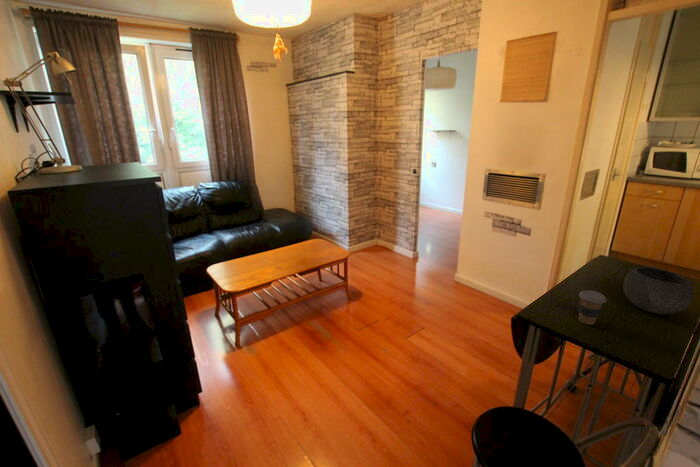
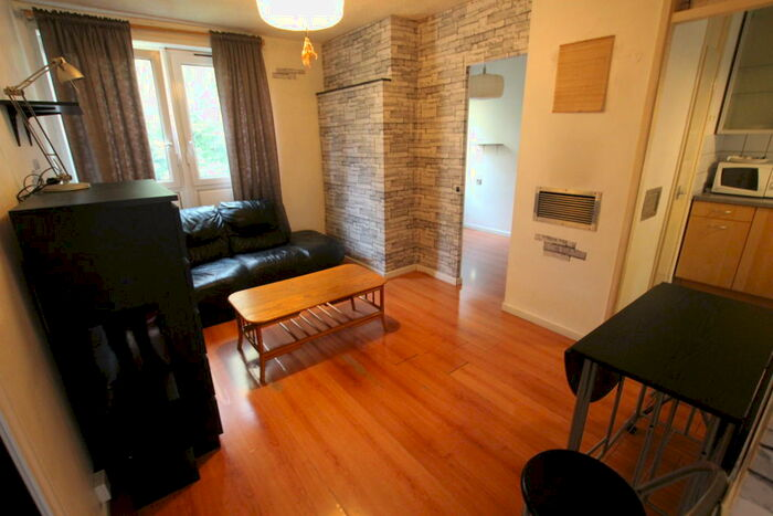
- coffee cup (589, 308)
- bowl (655, 292)
